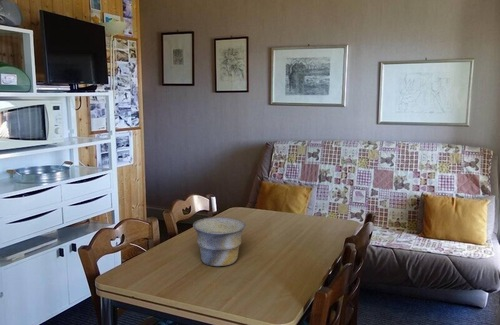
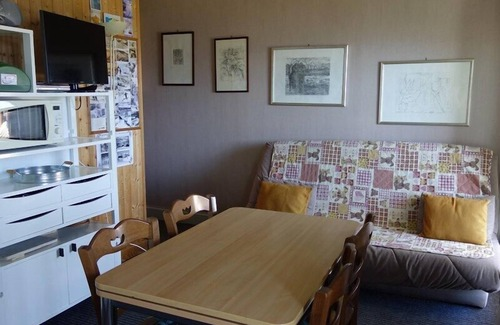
- bowl (219, 242)
